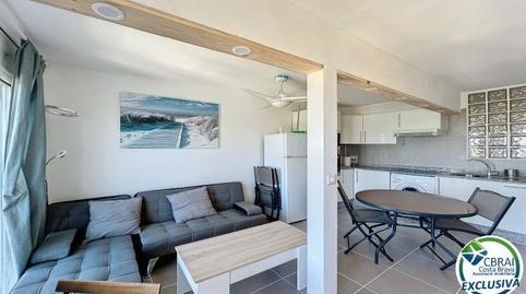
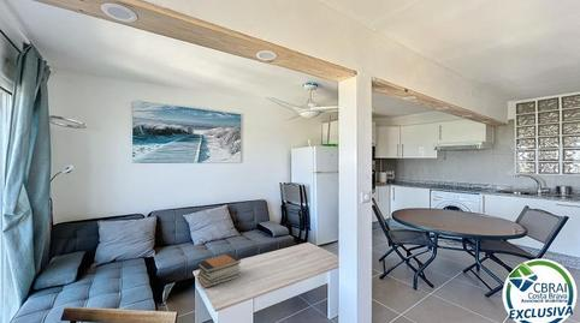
+ book stack (219, 269)
